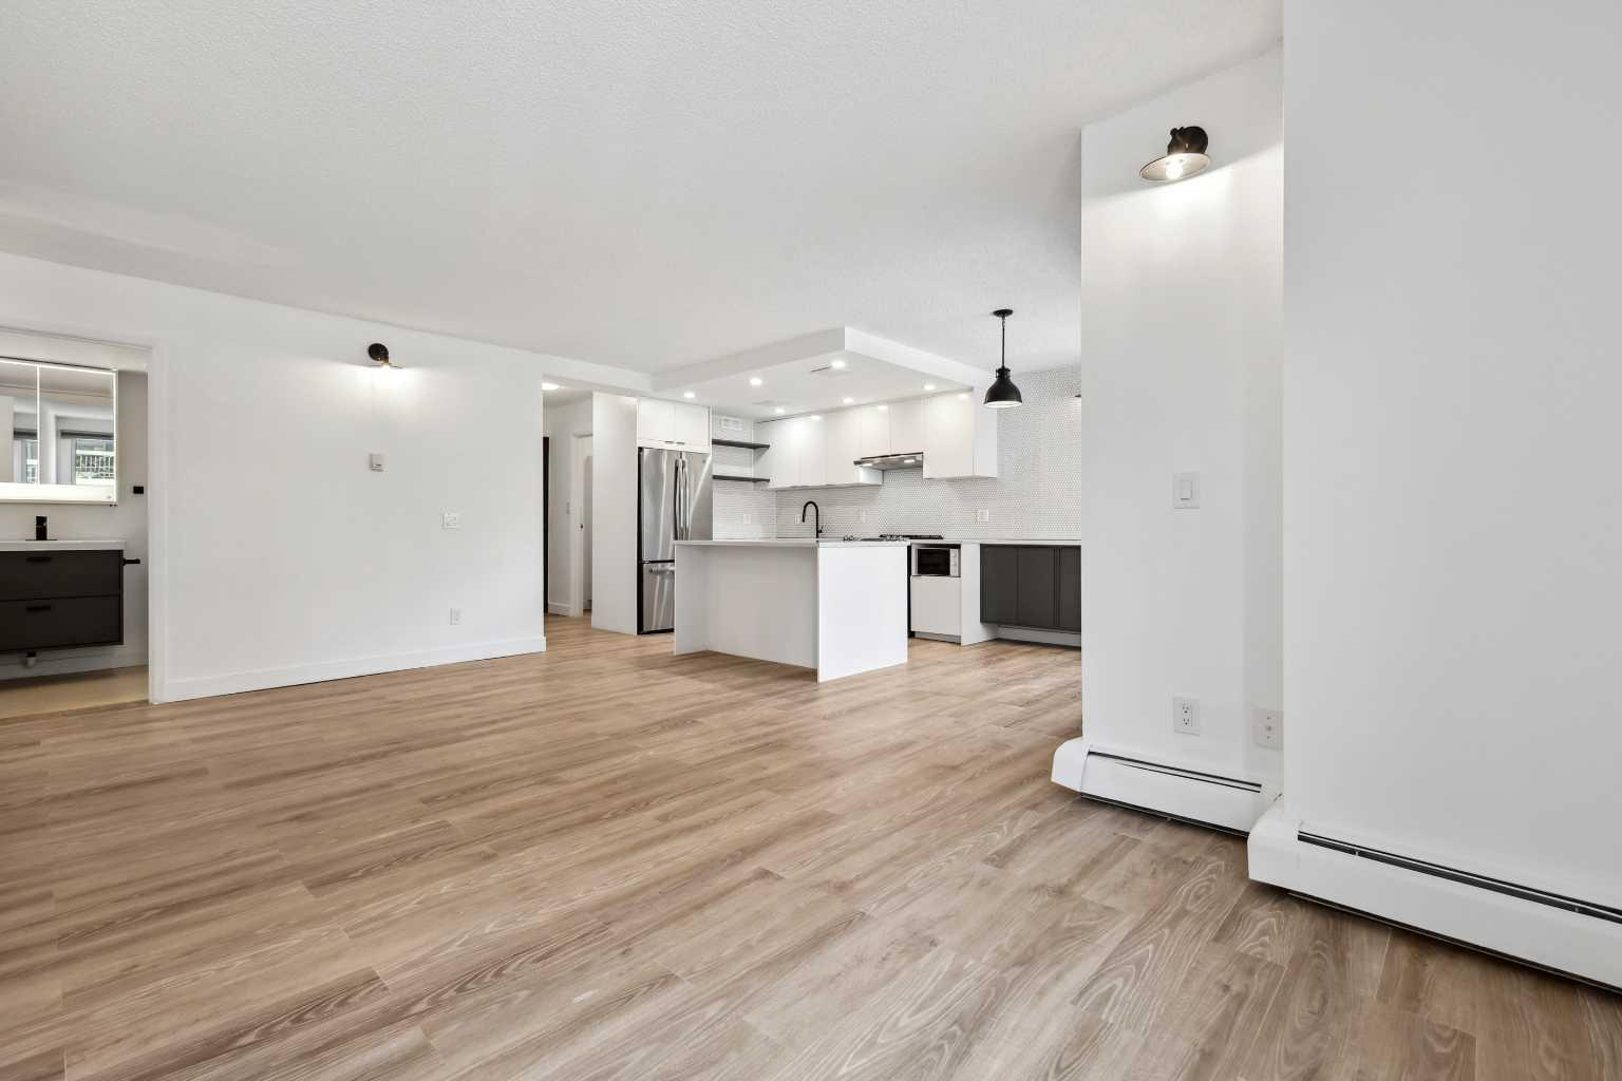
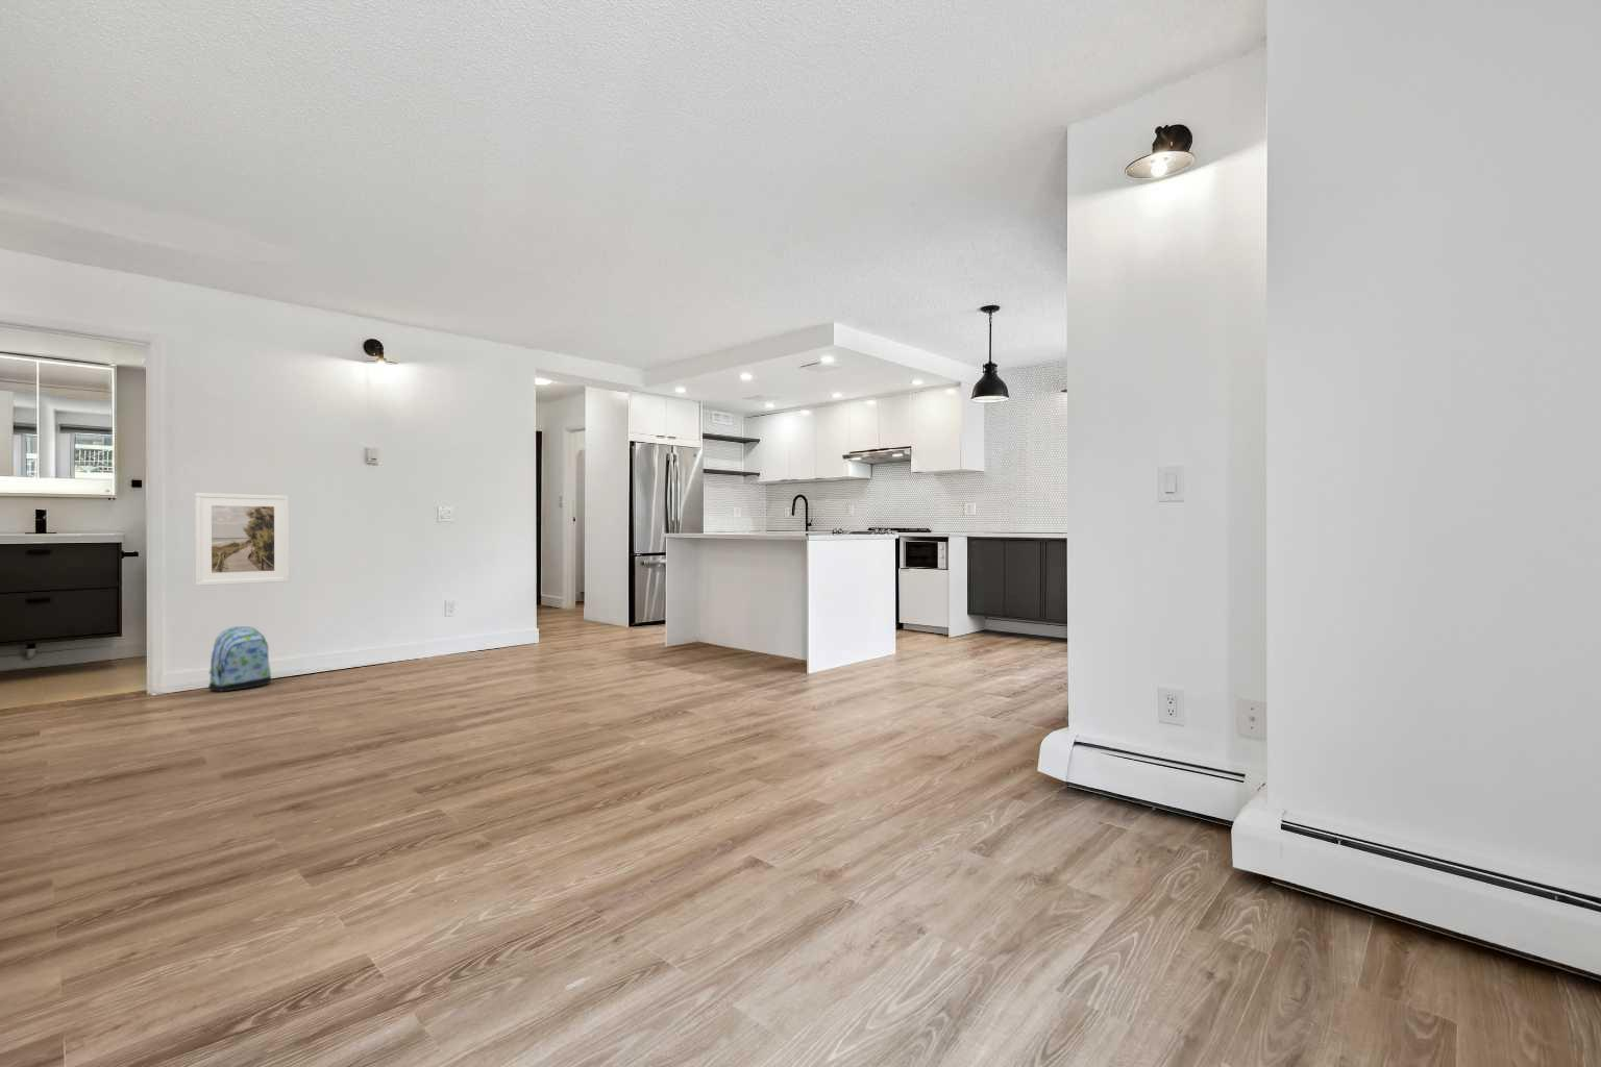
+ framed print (243, 538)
+ backpack (242, 656)
